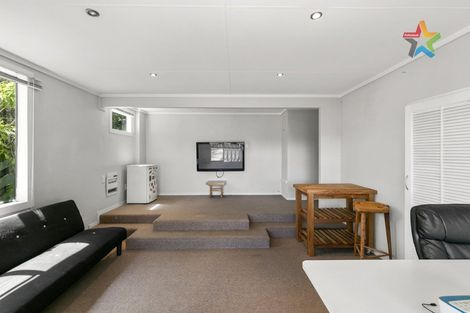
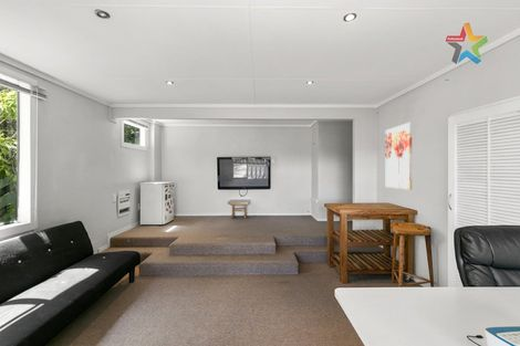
+ wall art (397, 157)
